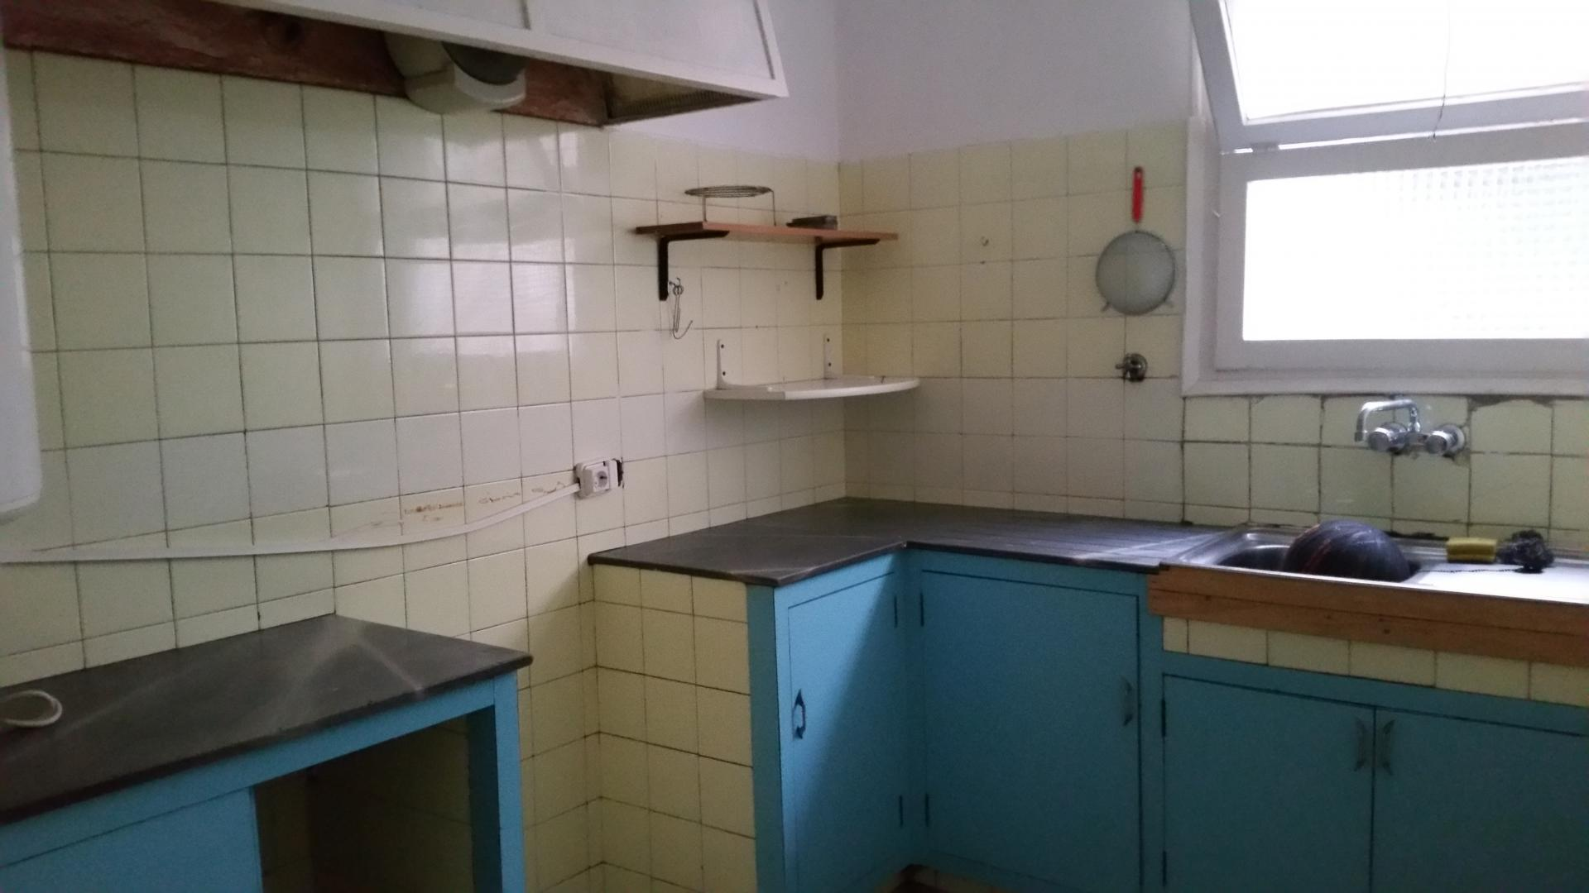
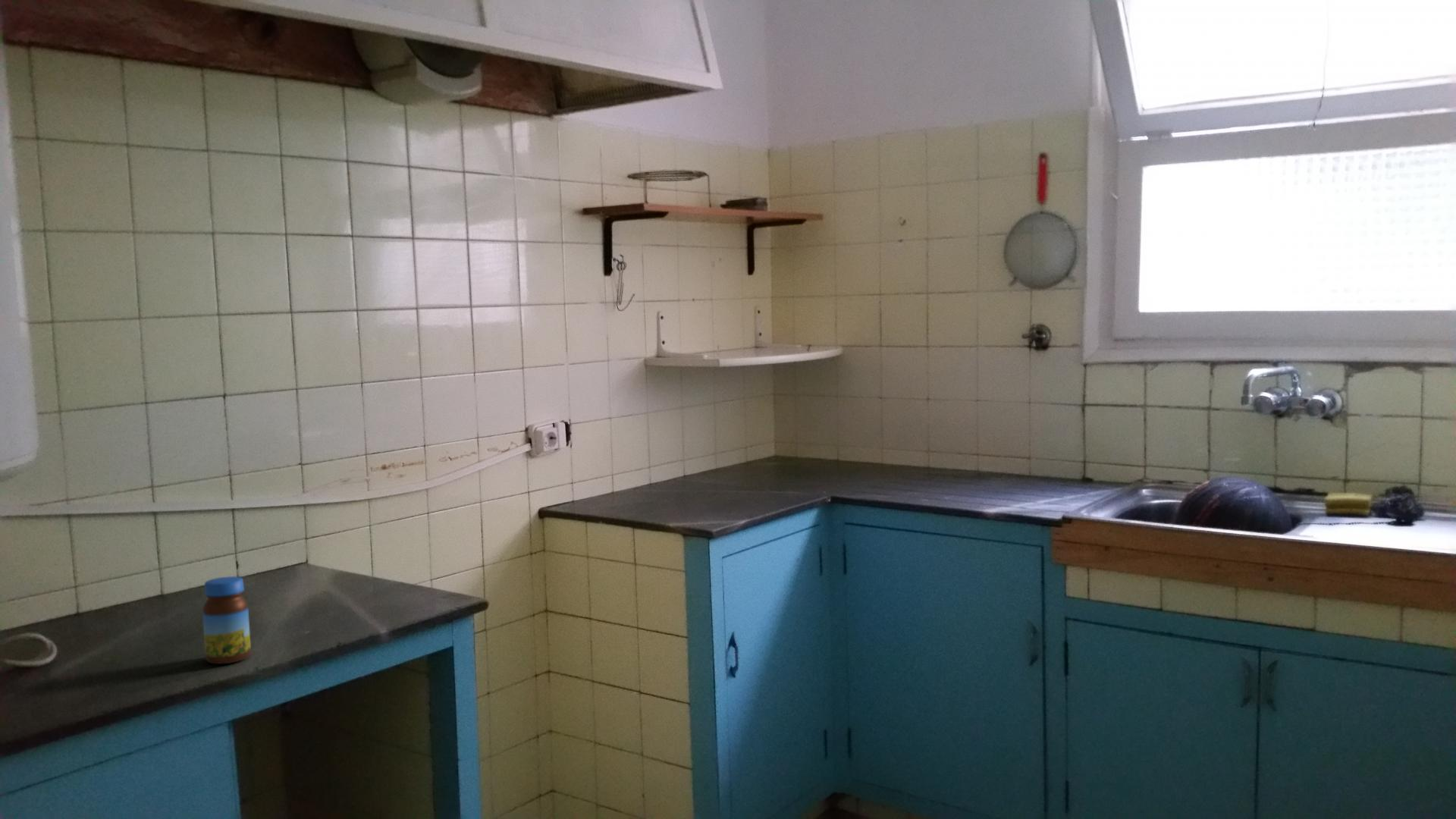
+ jar (226, 619)
